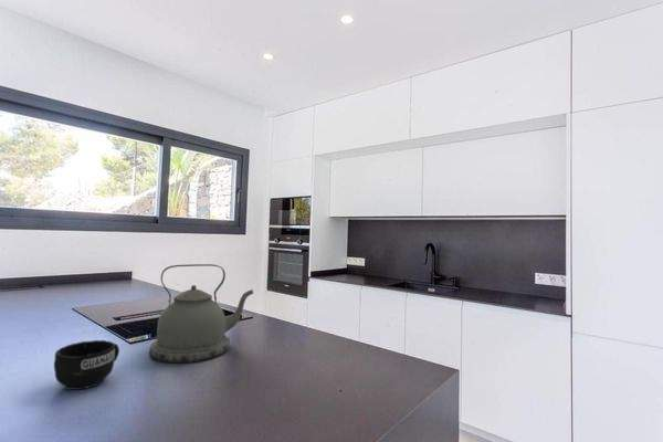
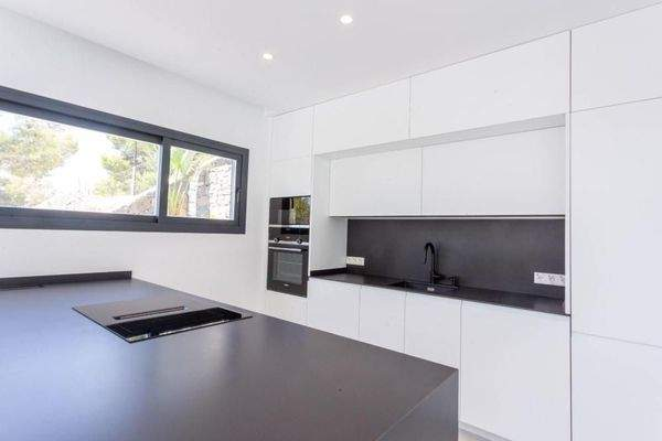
- kettle (198, 306)
- mug (93, 361)
